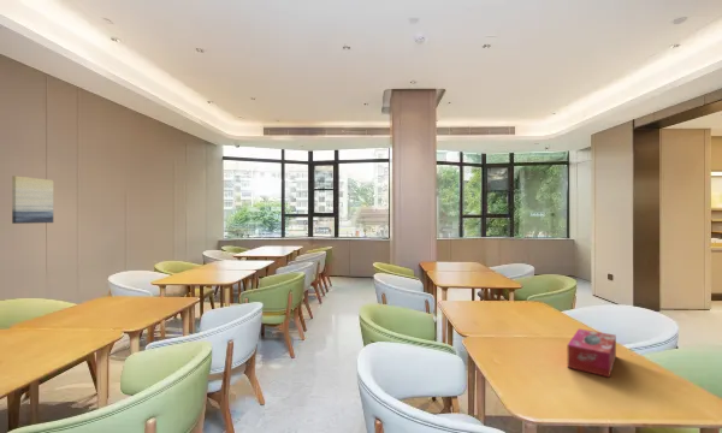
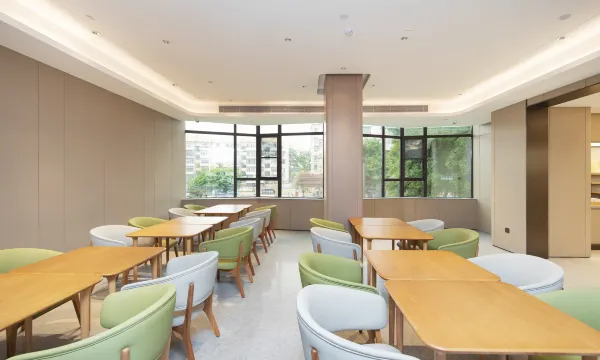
- wall art (34, 200)
- tissue box (592, 350)
